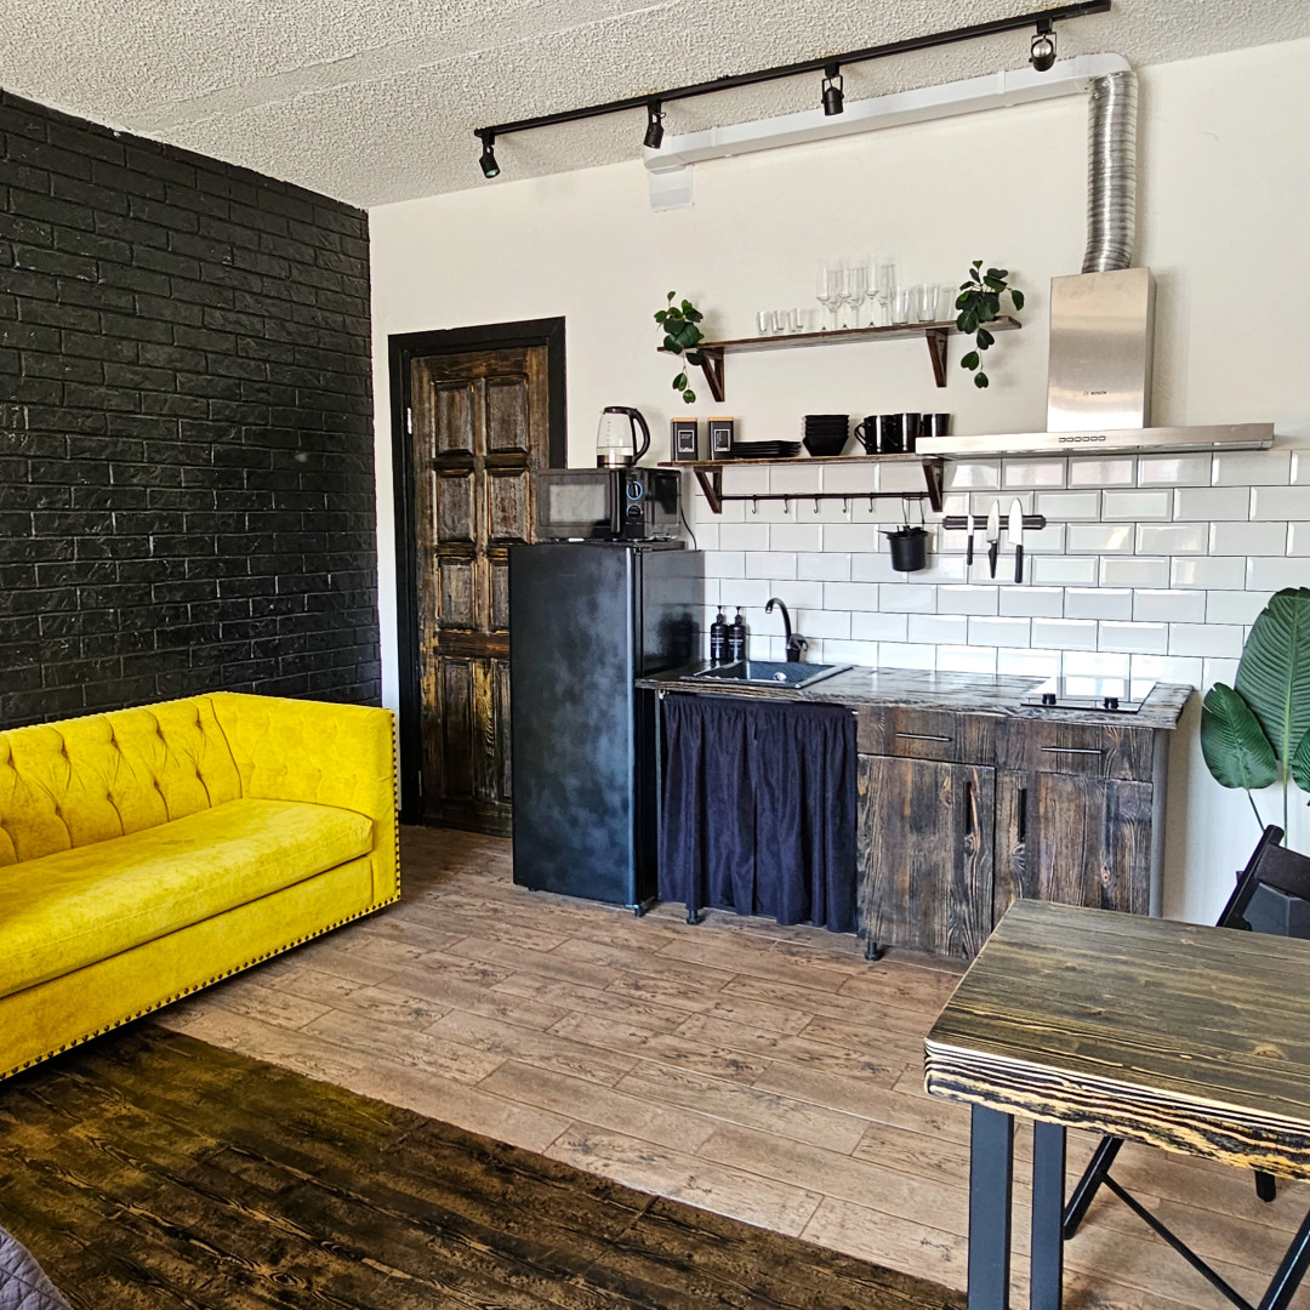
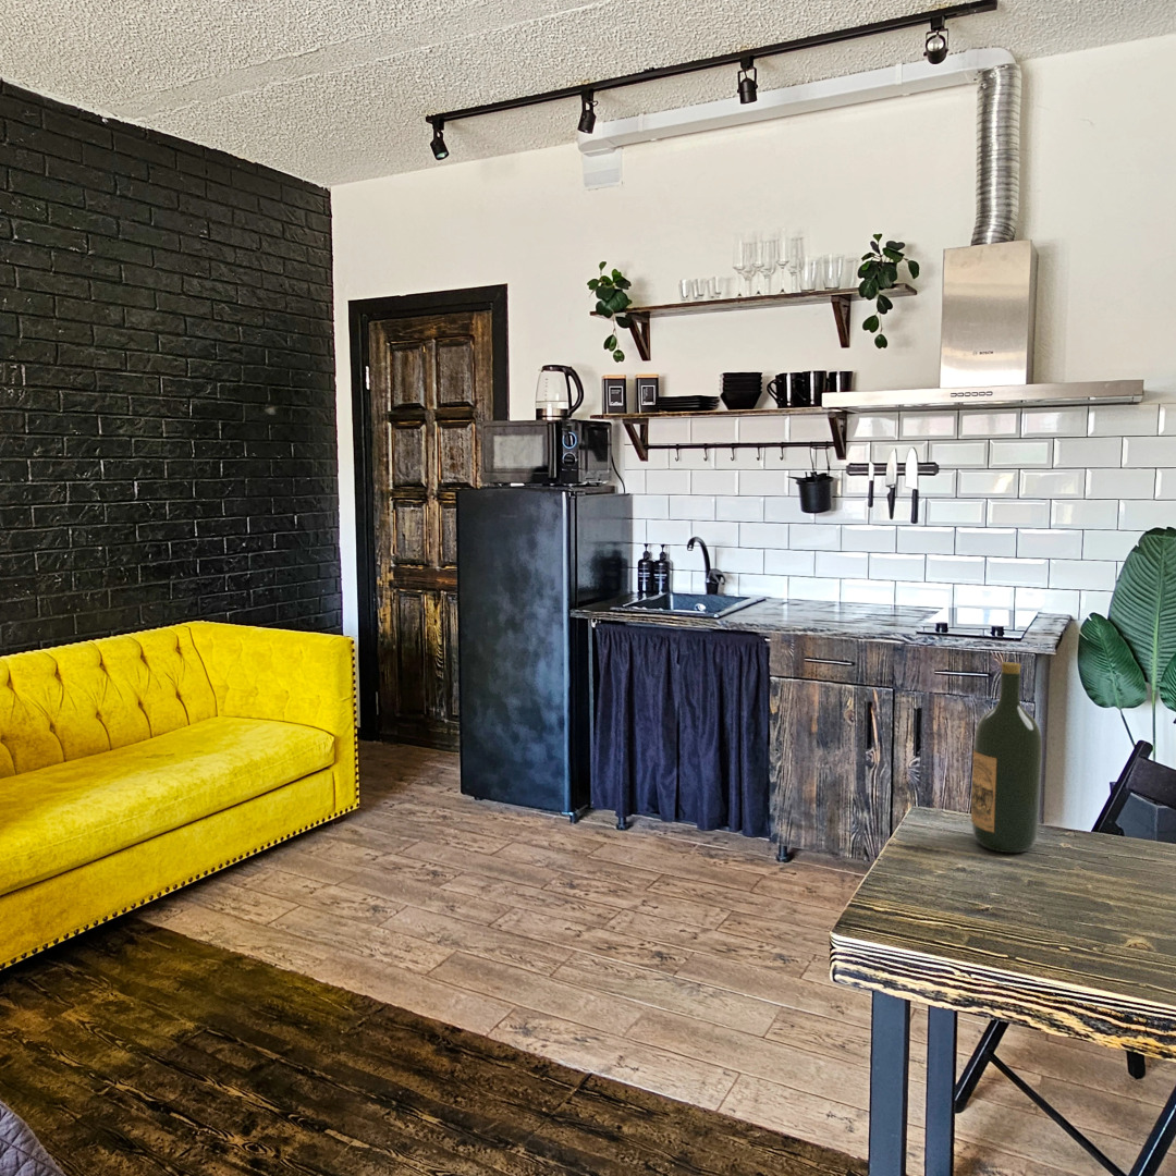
+ wine bottle (1006, 755)
